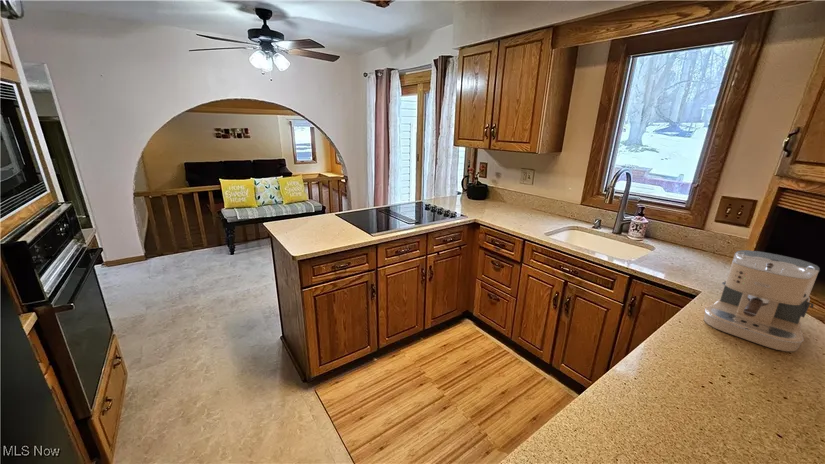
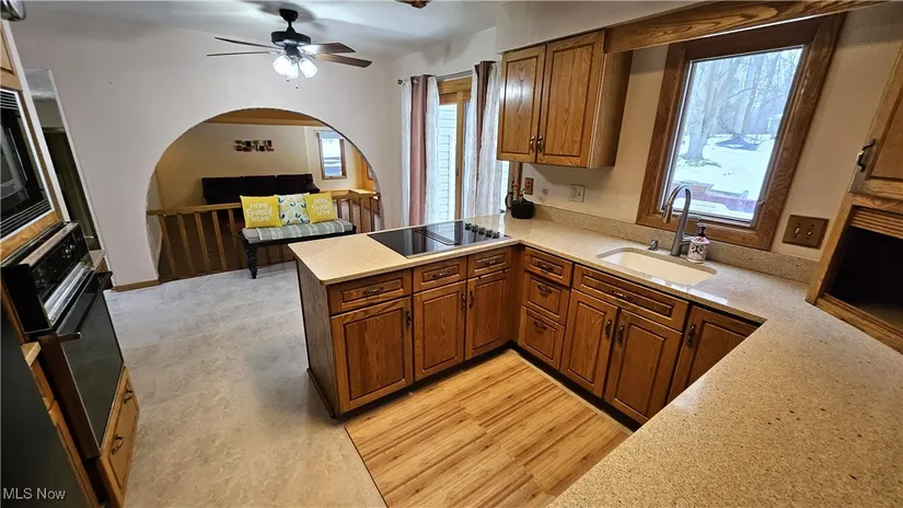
- coffee maker (760, 295)
